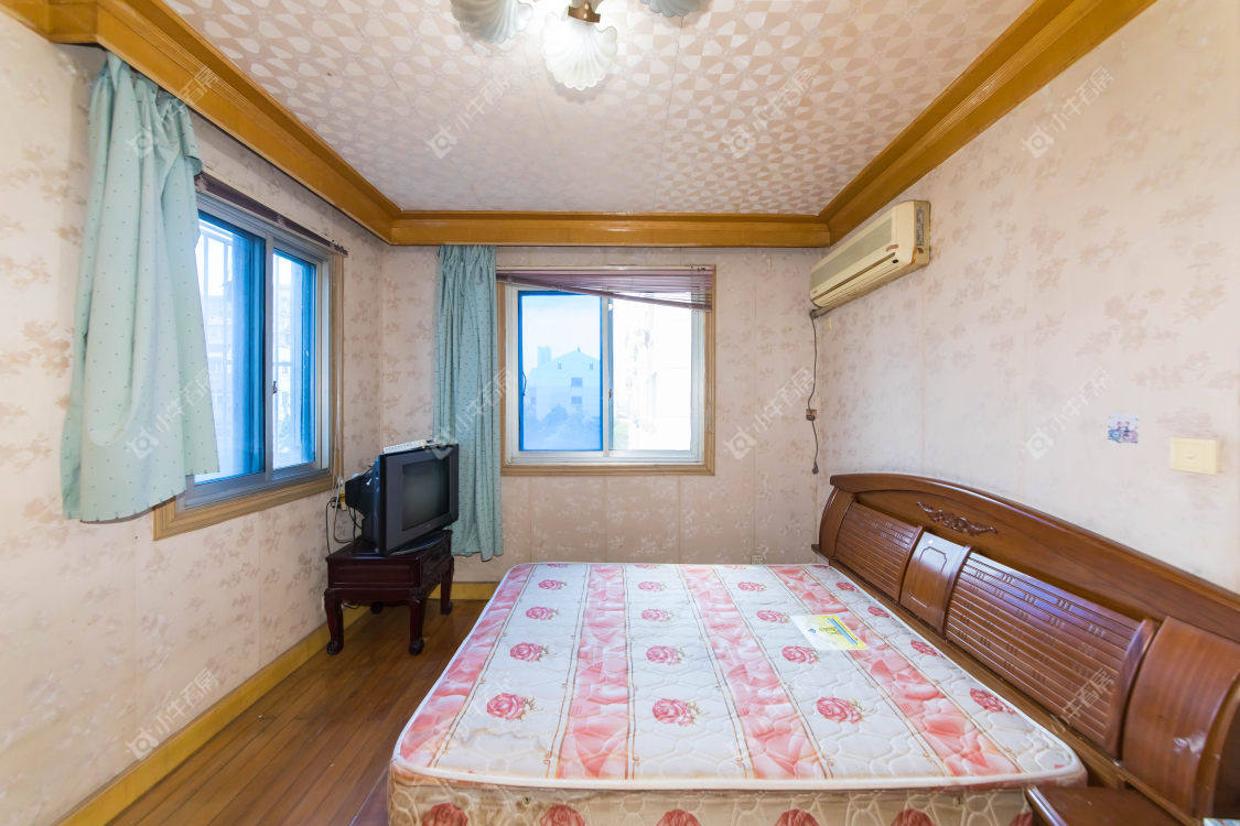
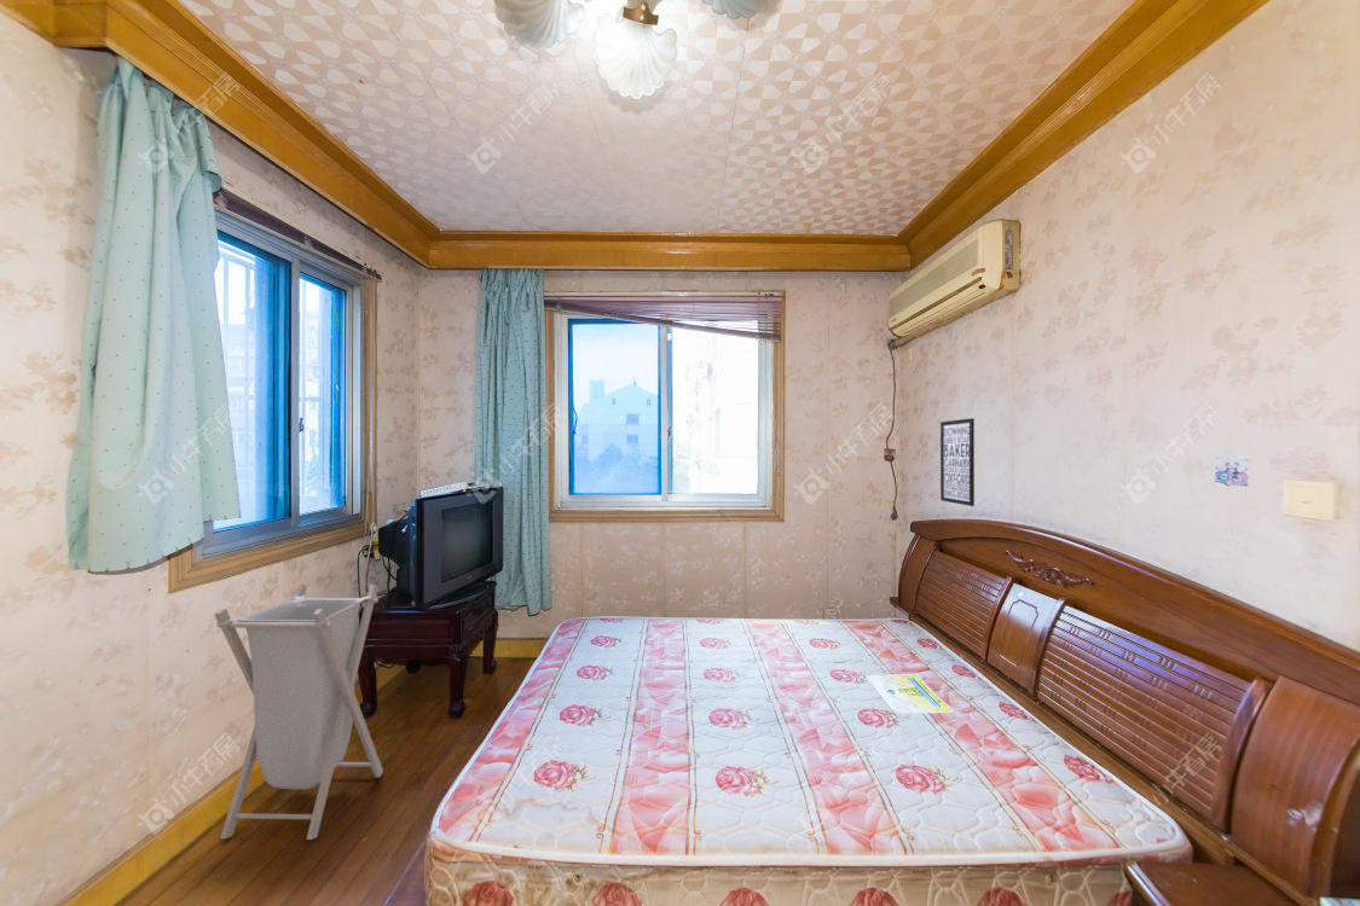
+ laundry hamper (306, 699)
+ wall art (956, 461)
